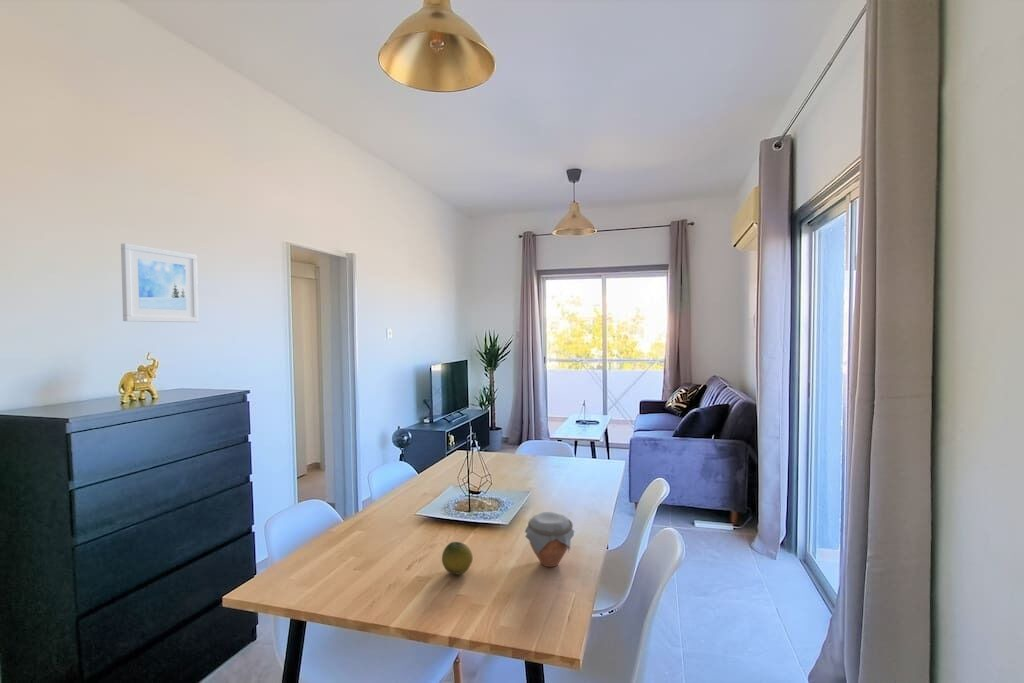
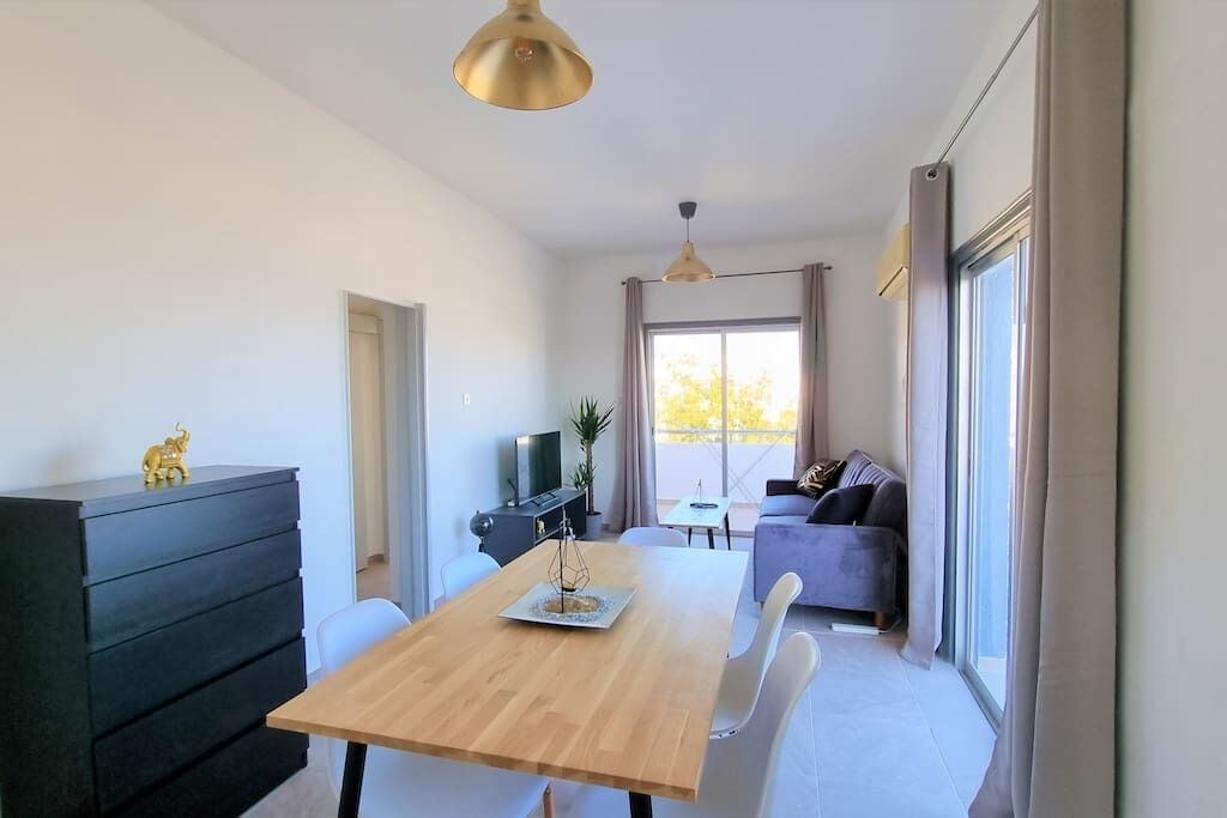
- fruit (457, 557)
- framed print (162, 285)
- jar (549, 539)
